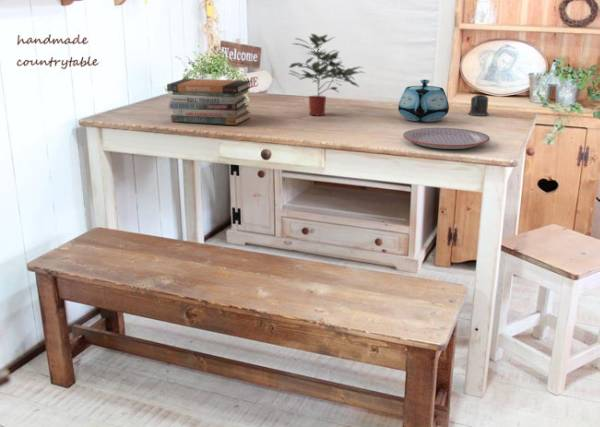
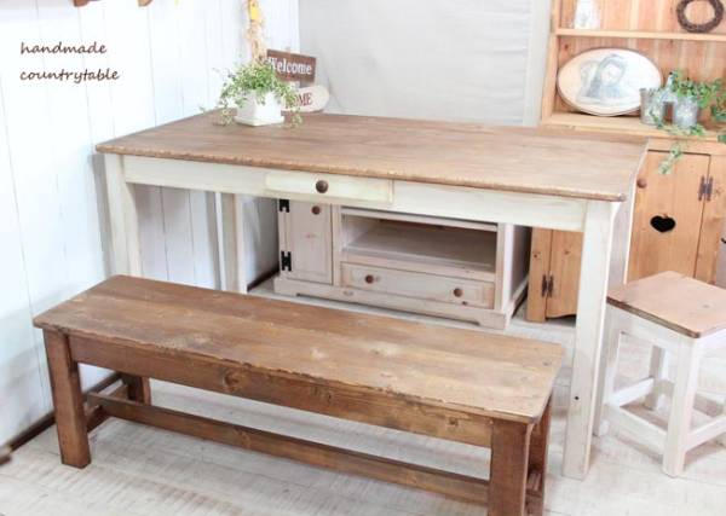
- teapot (423, 100)
- plate (445, 139)
- book stack (209, 101)
- mug (478, 104)
- potted plant (328, 74)
